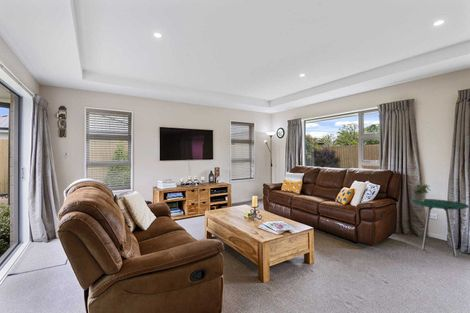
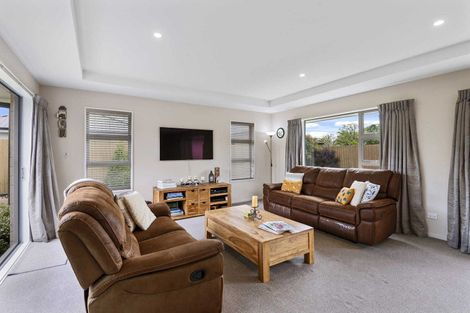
- potted plant (422, 192)
- side table (428, 223)
